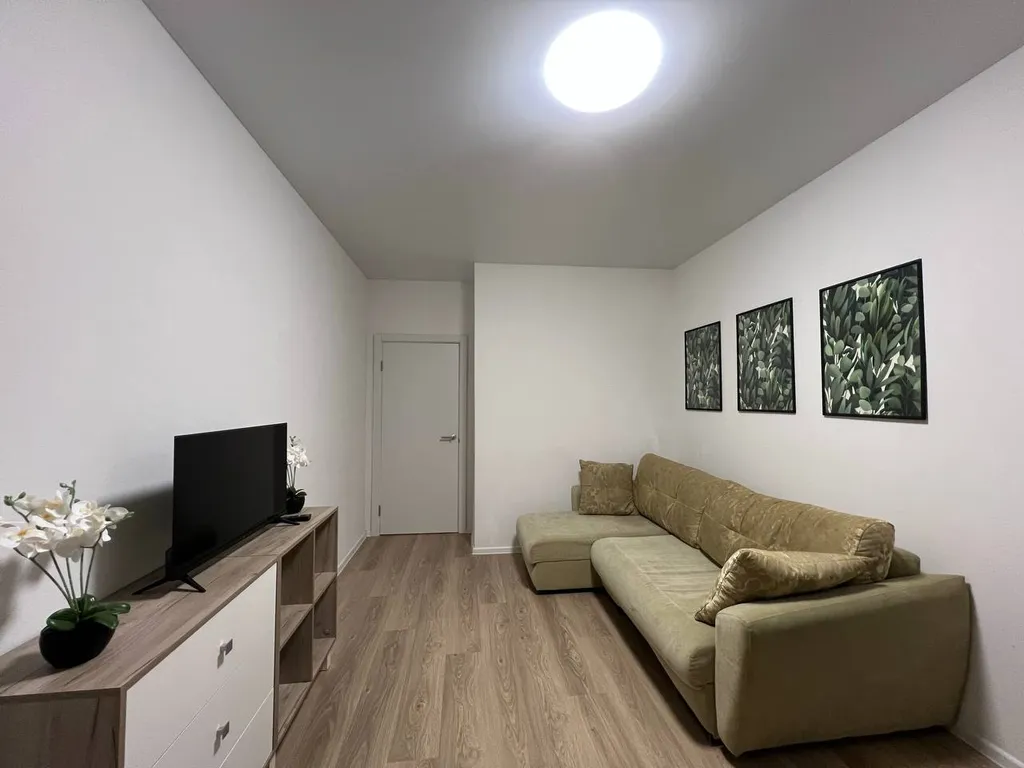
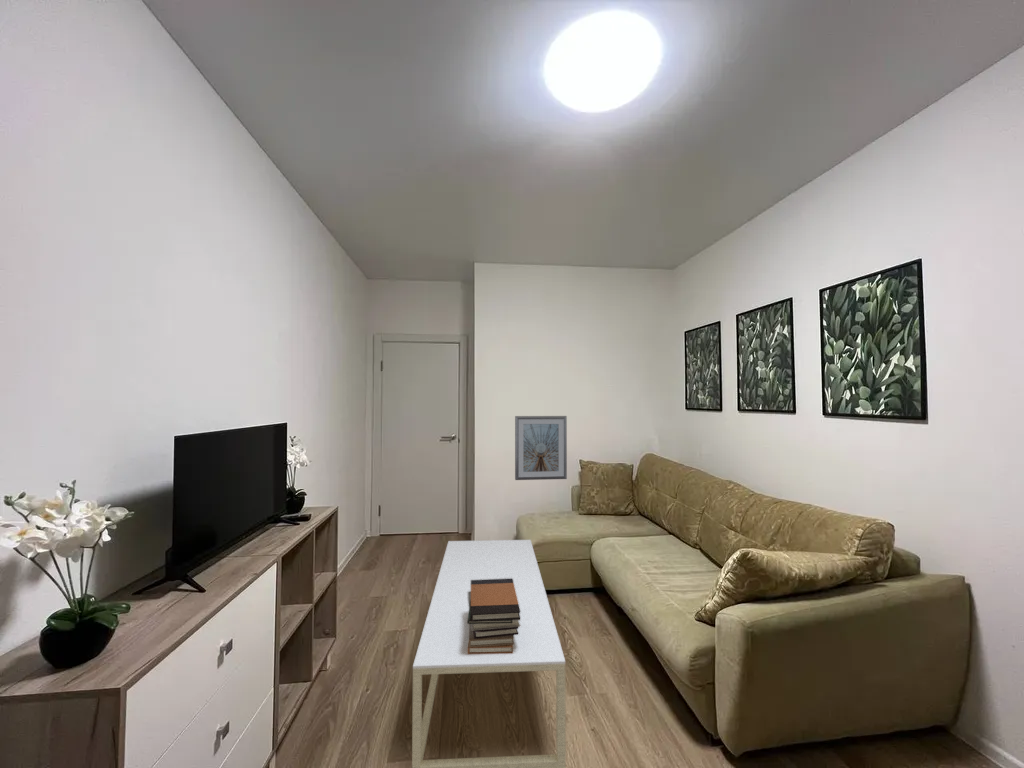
+ picture frame (541, 447)
+ coffee table (489, 654)
+ book stack (492, 612)
